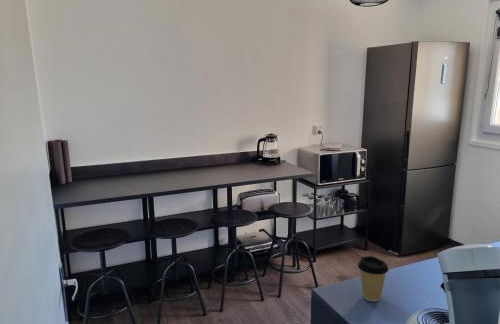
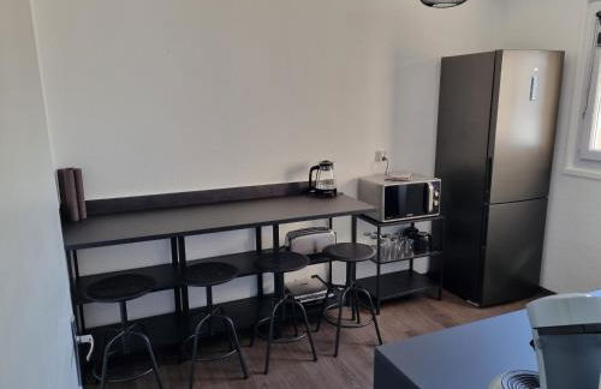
- coffee cup (372, 279)
